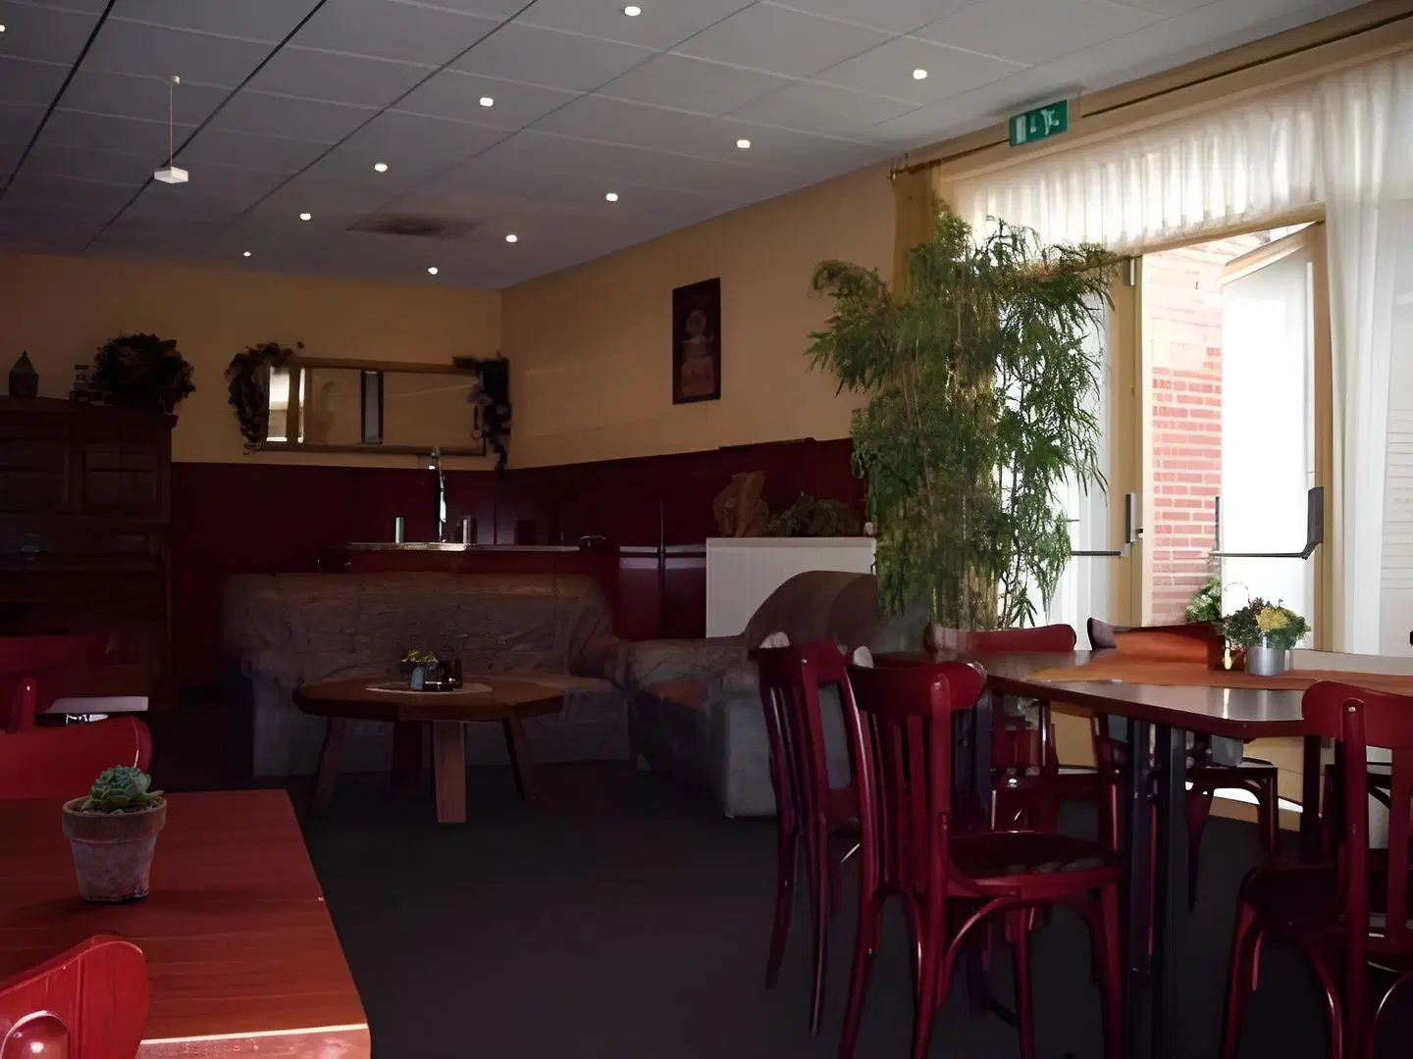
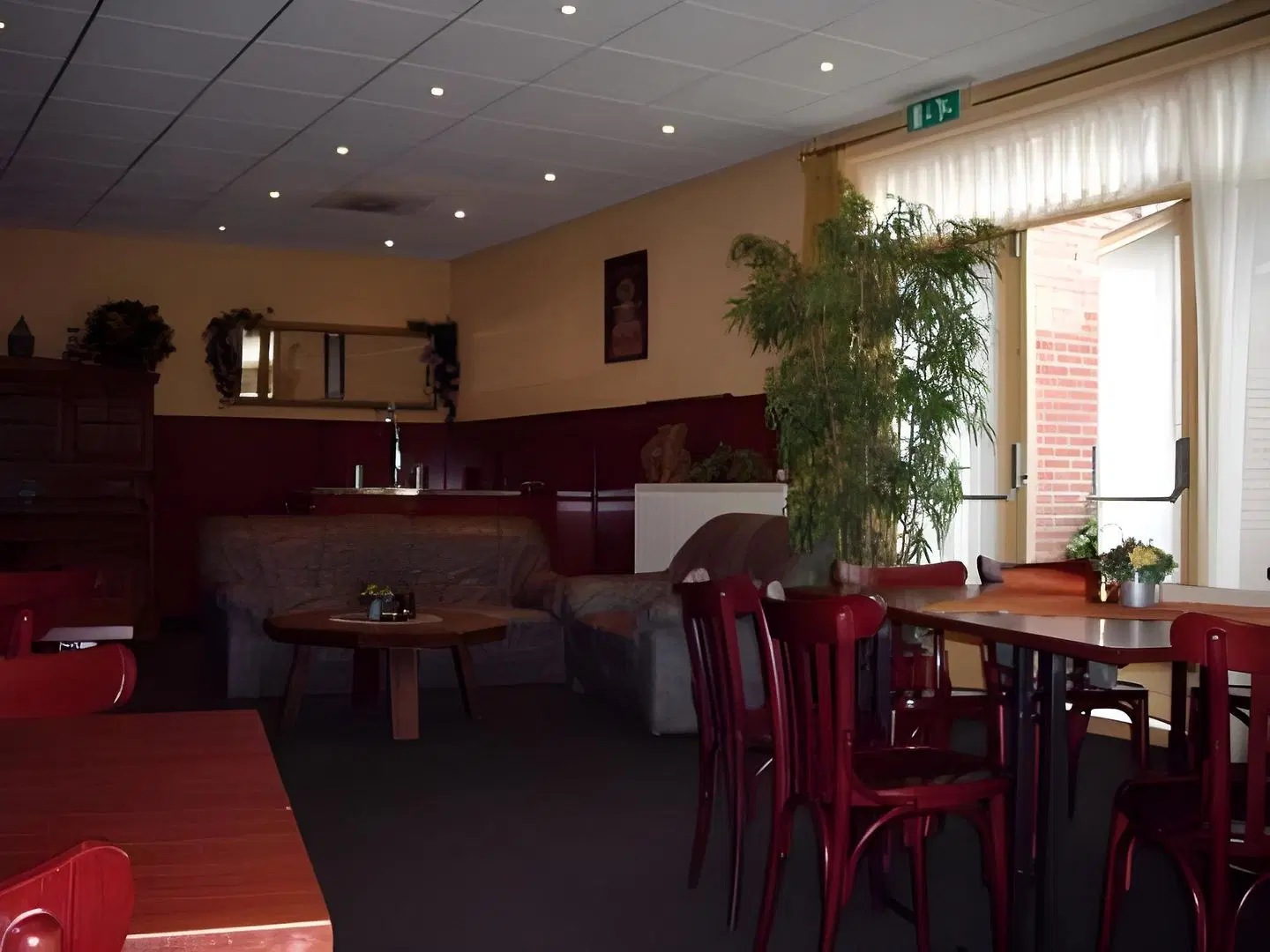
- potted succulent (115, 829)
- pendant lamp (170, 128)
